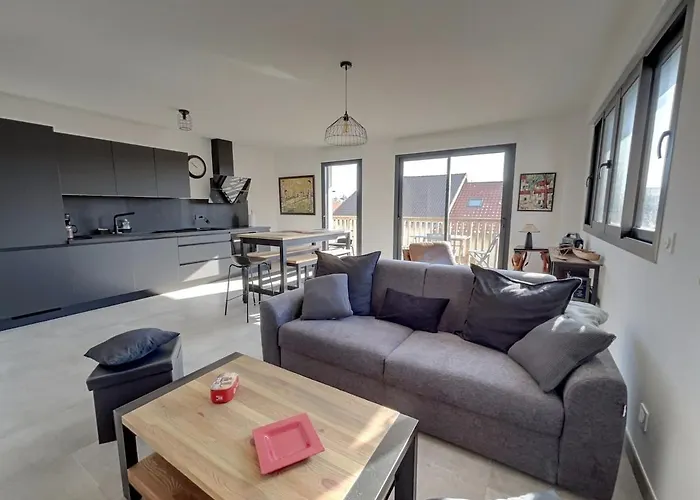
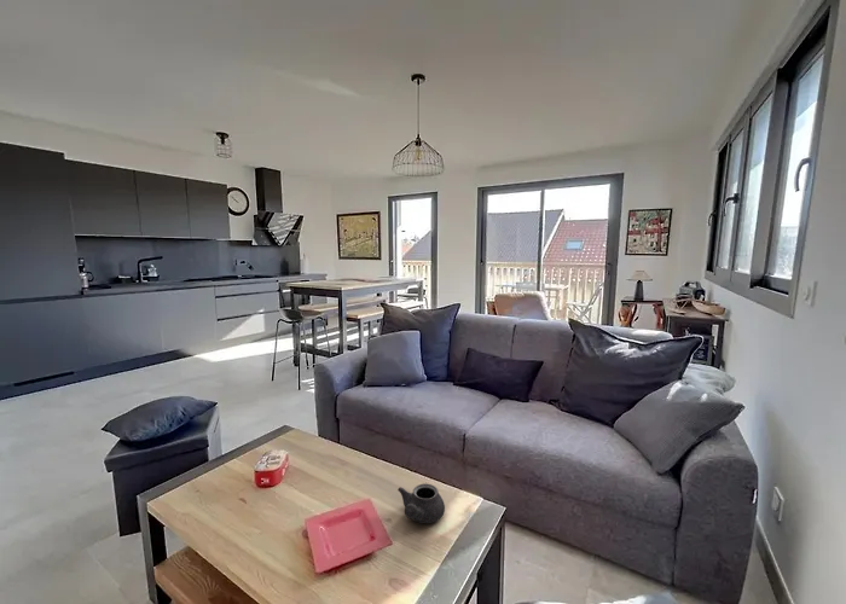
+ teapot (418, 504)
